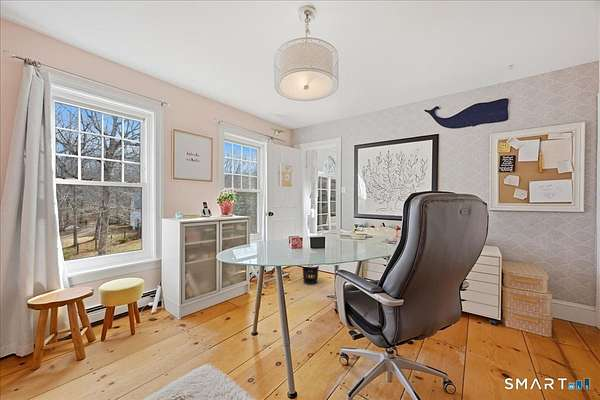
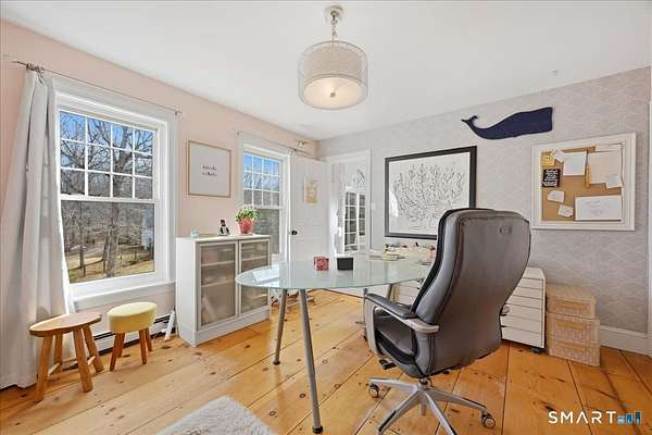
- wastebasket (310, 271)
